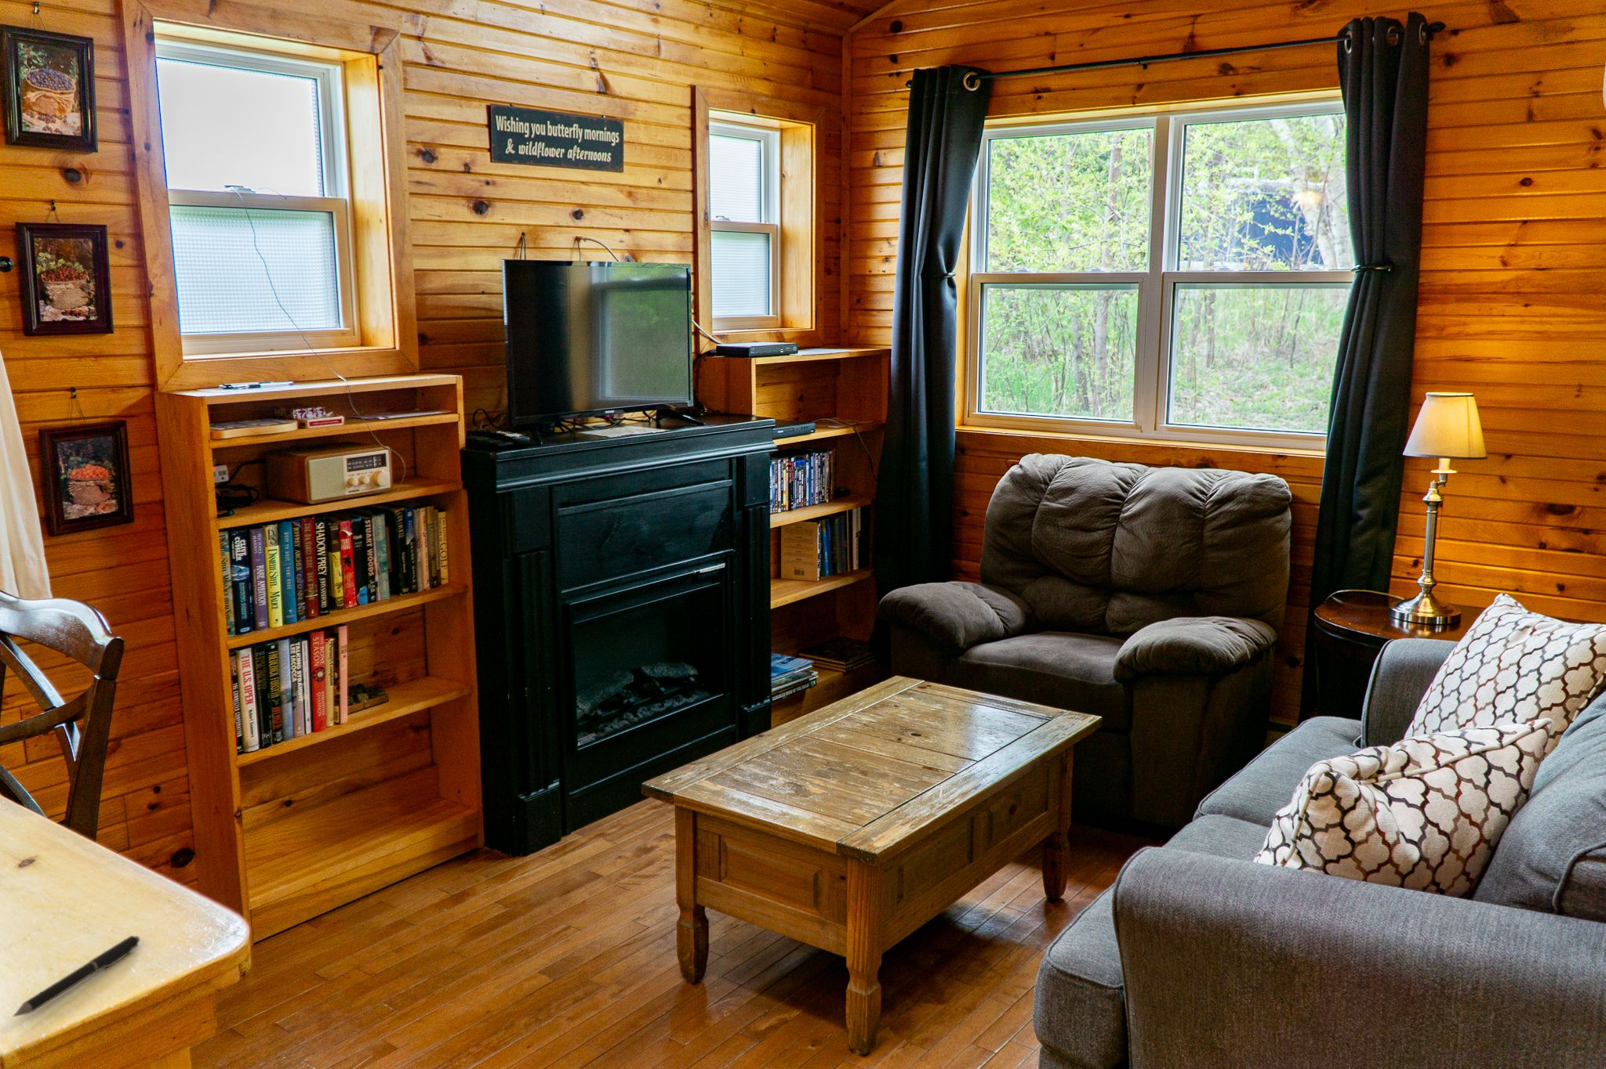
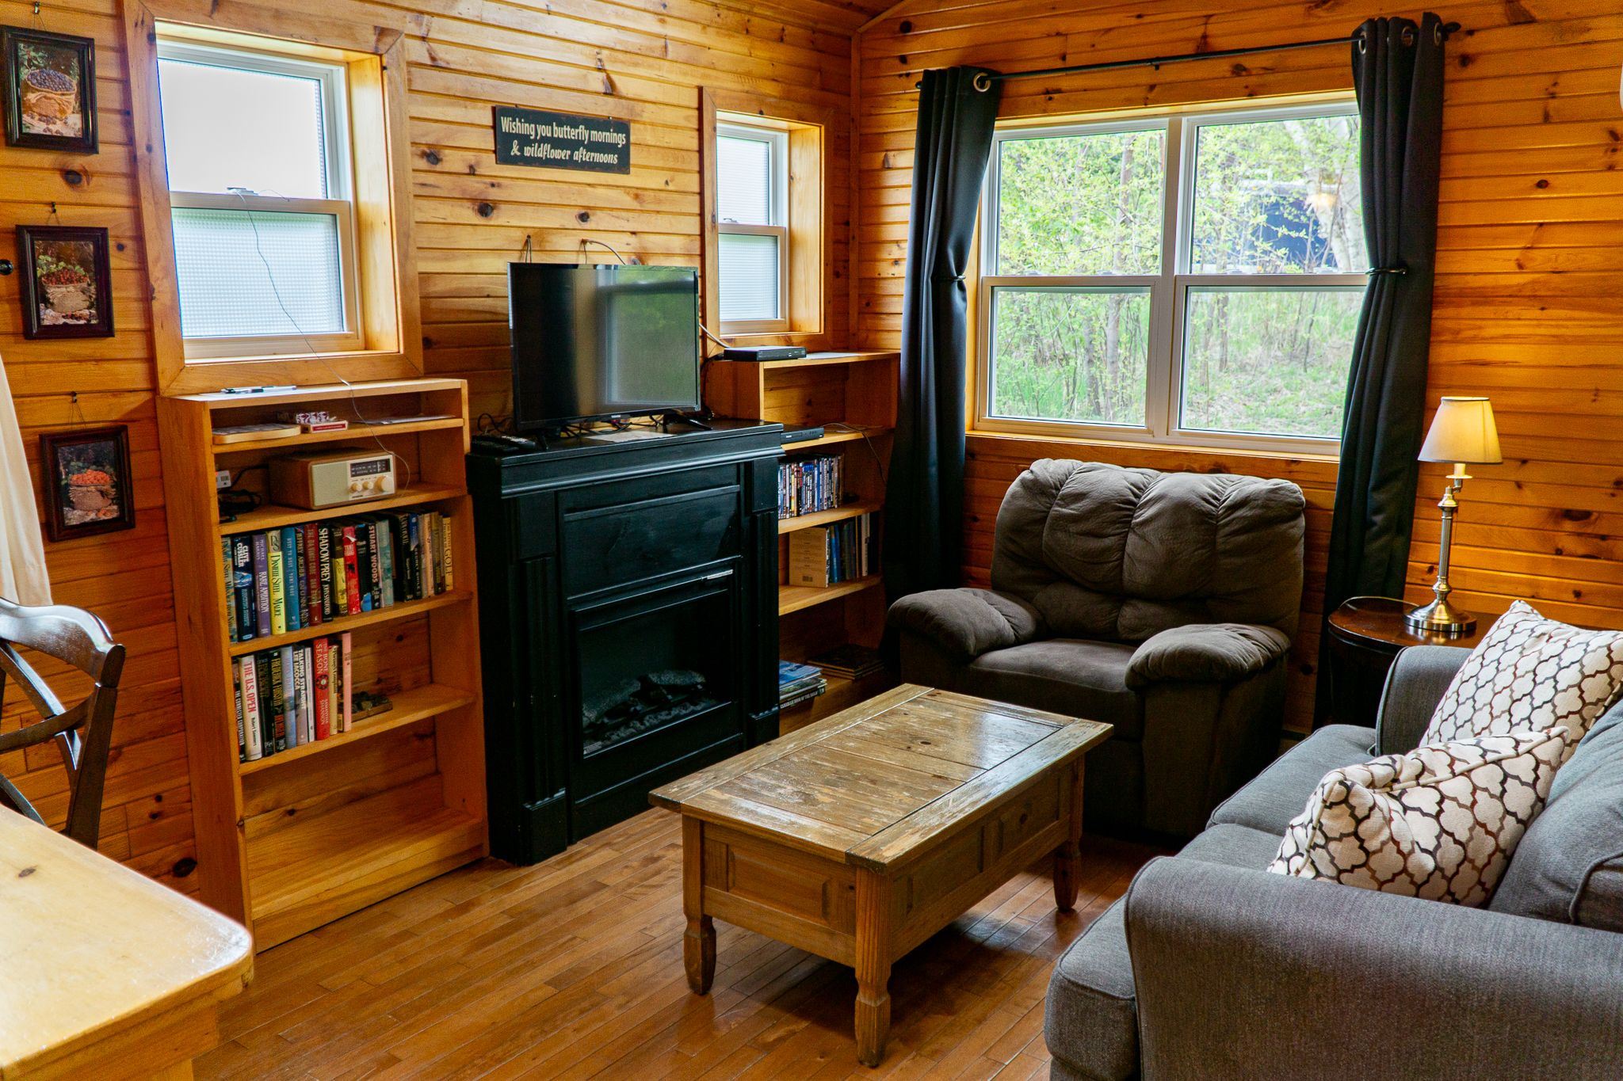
- pen (79, 975)
